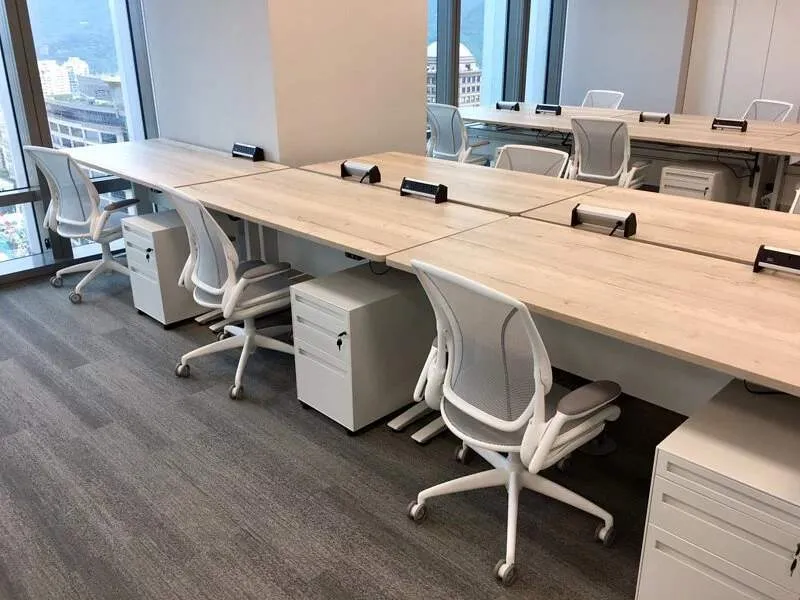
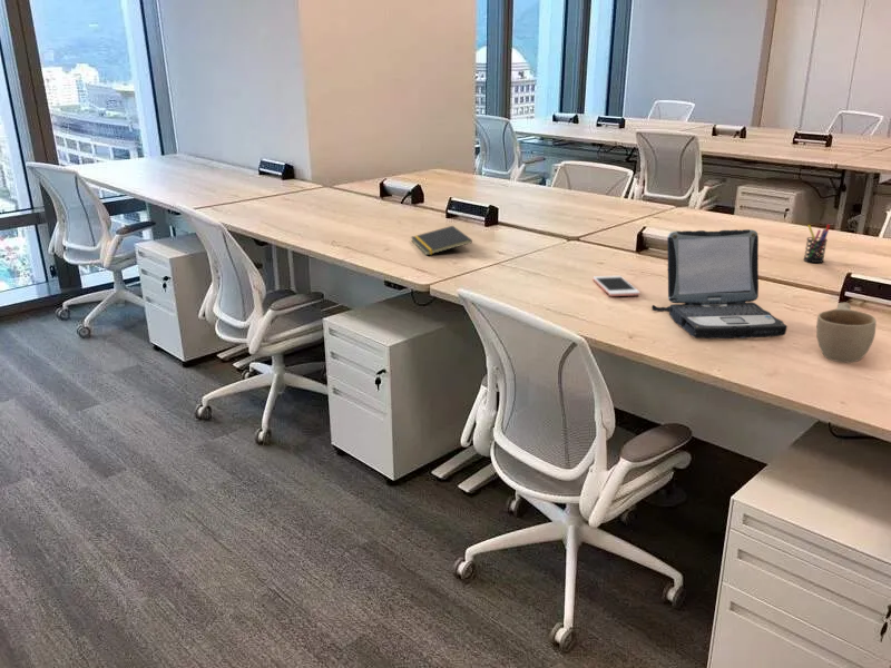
+ cell phone (615, 285)
+ pen holder (819, 242)
+ cup (844, 333)
+ laptop (723, 281)
+ notepad (440, 239)
